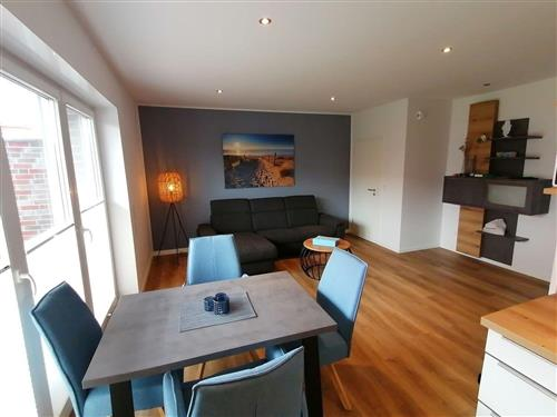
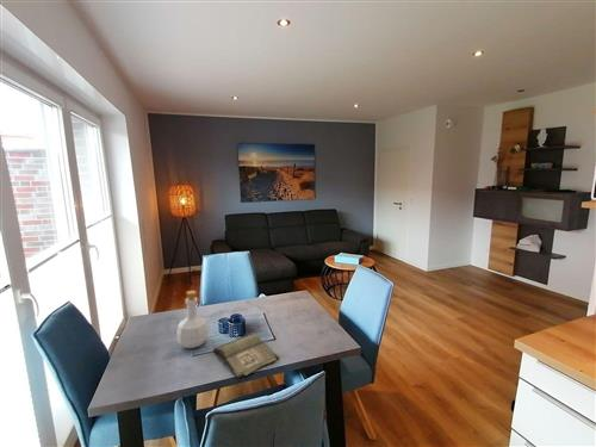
+ bottle (191, 318)
+ hardback book (246, 350)
